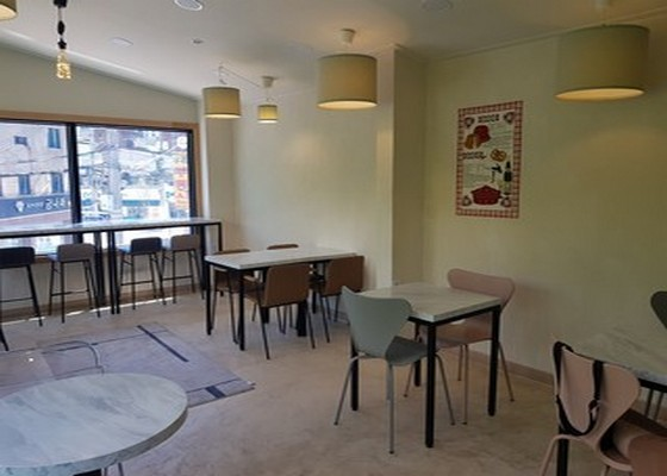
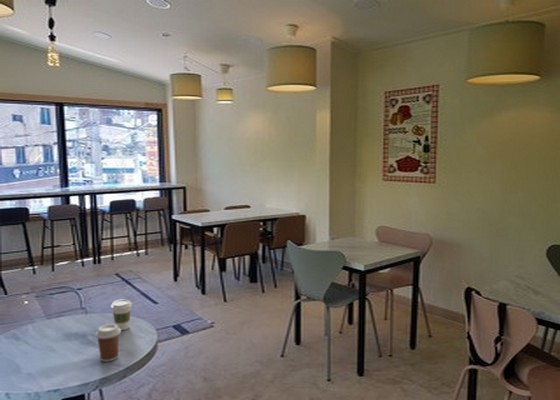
+ coffee cup (121, 314)
+ coffee cup (108, 342)
